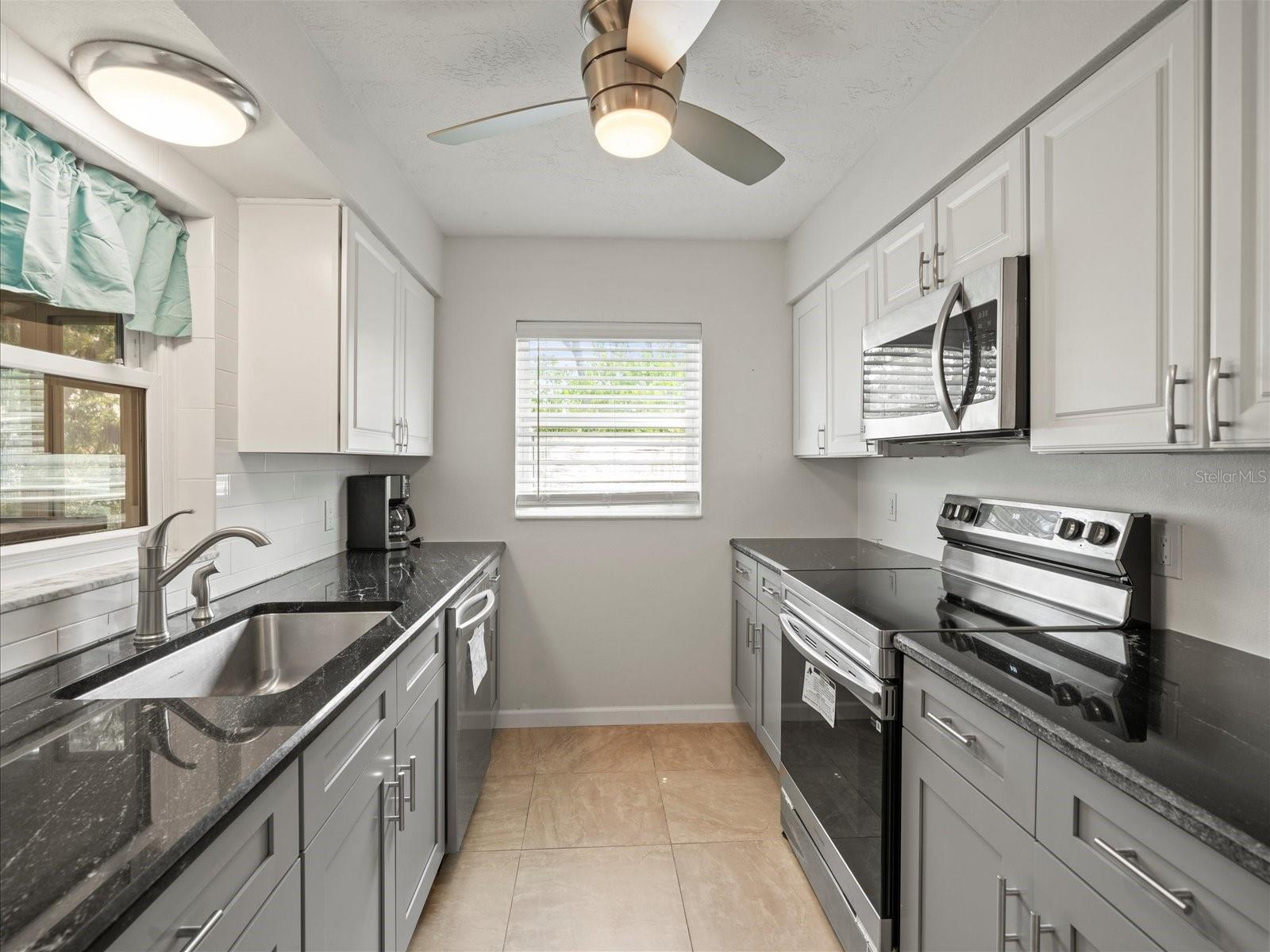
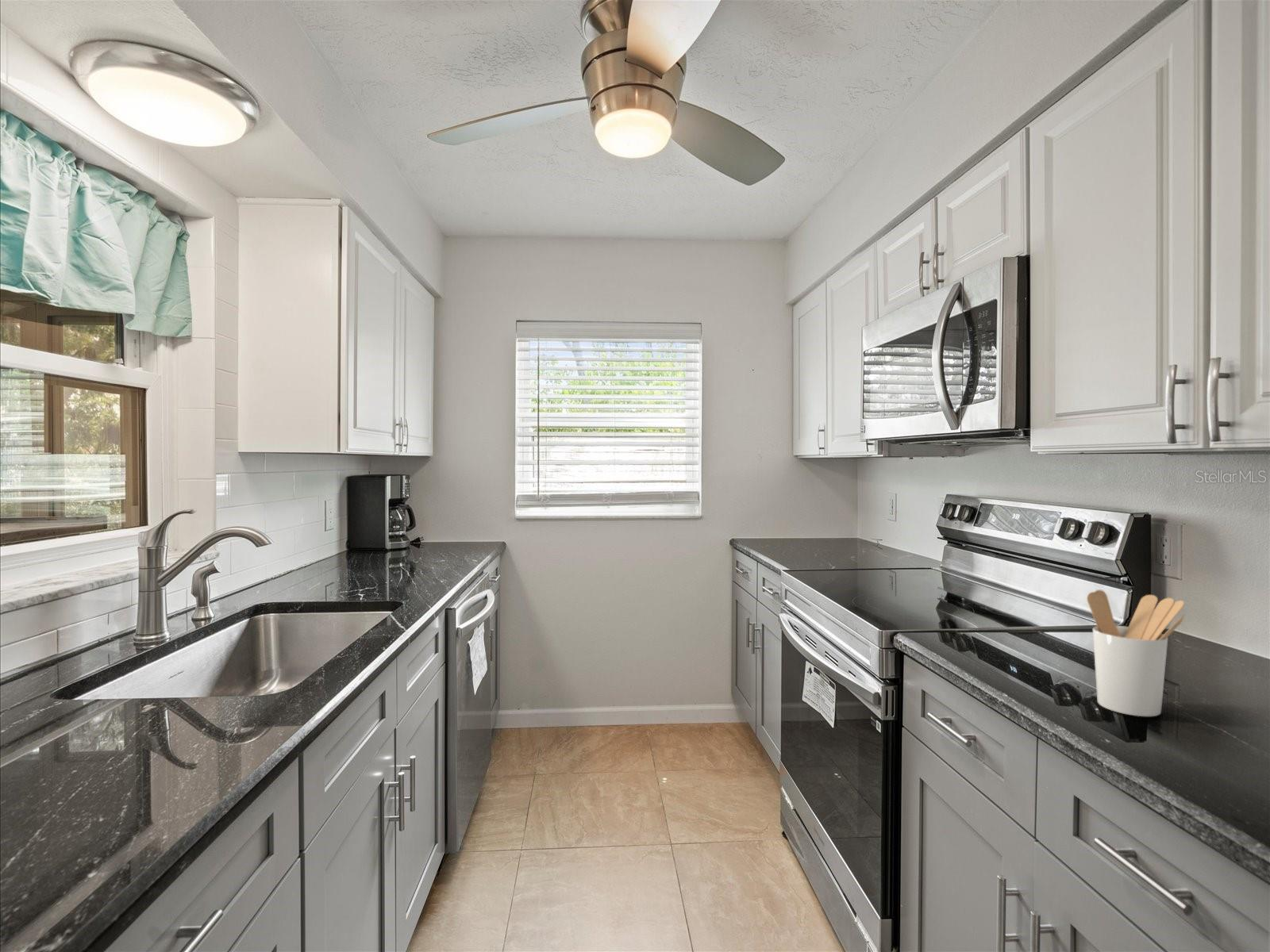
+ utensil holder (1139, 650)
